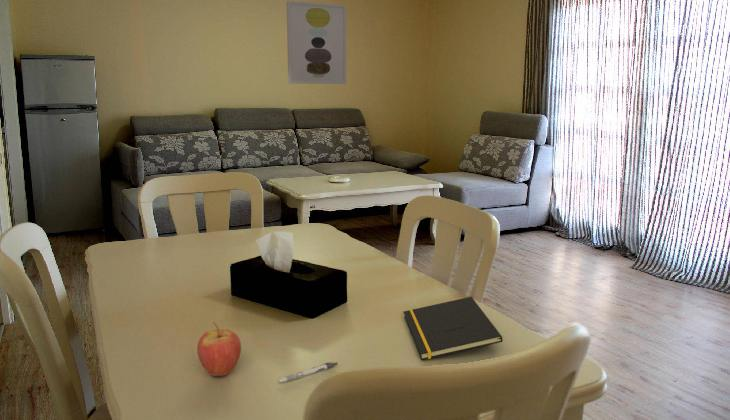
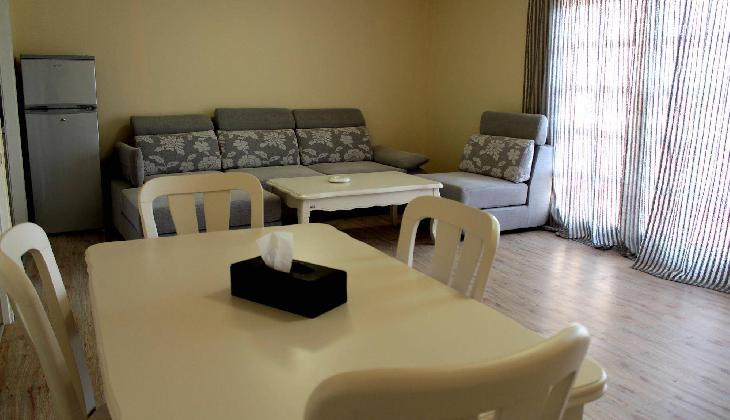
- wall art (317, 43)
- pen (308, 371)
- fruit (219, 348)
- notepad (448, 325)
